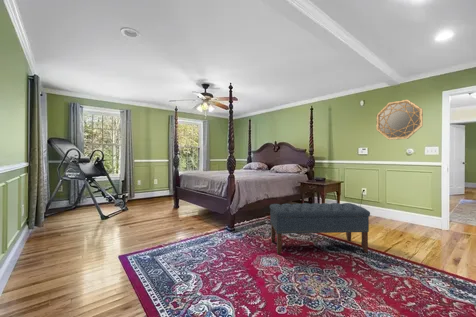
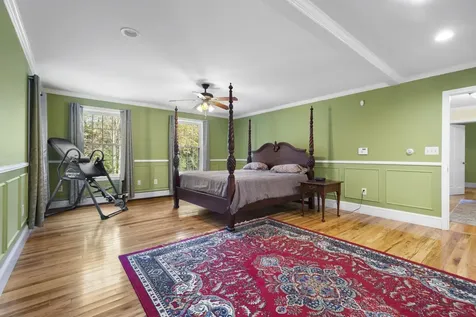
- home mirror (398, 120)
- bench (316, 225)
